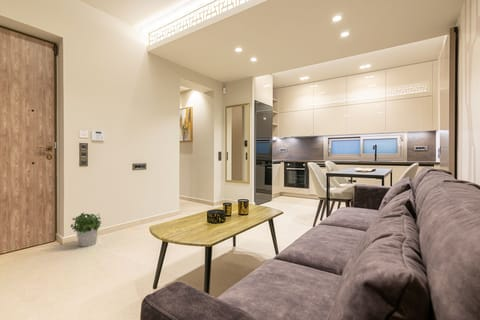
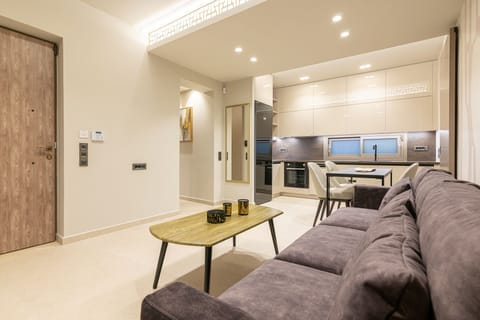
- potted plant (86, 228)
